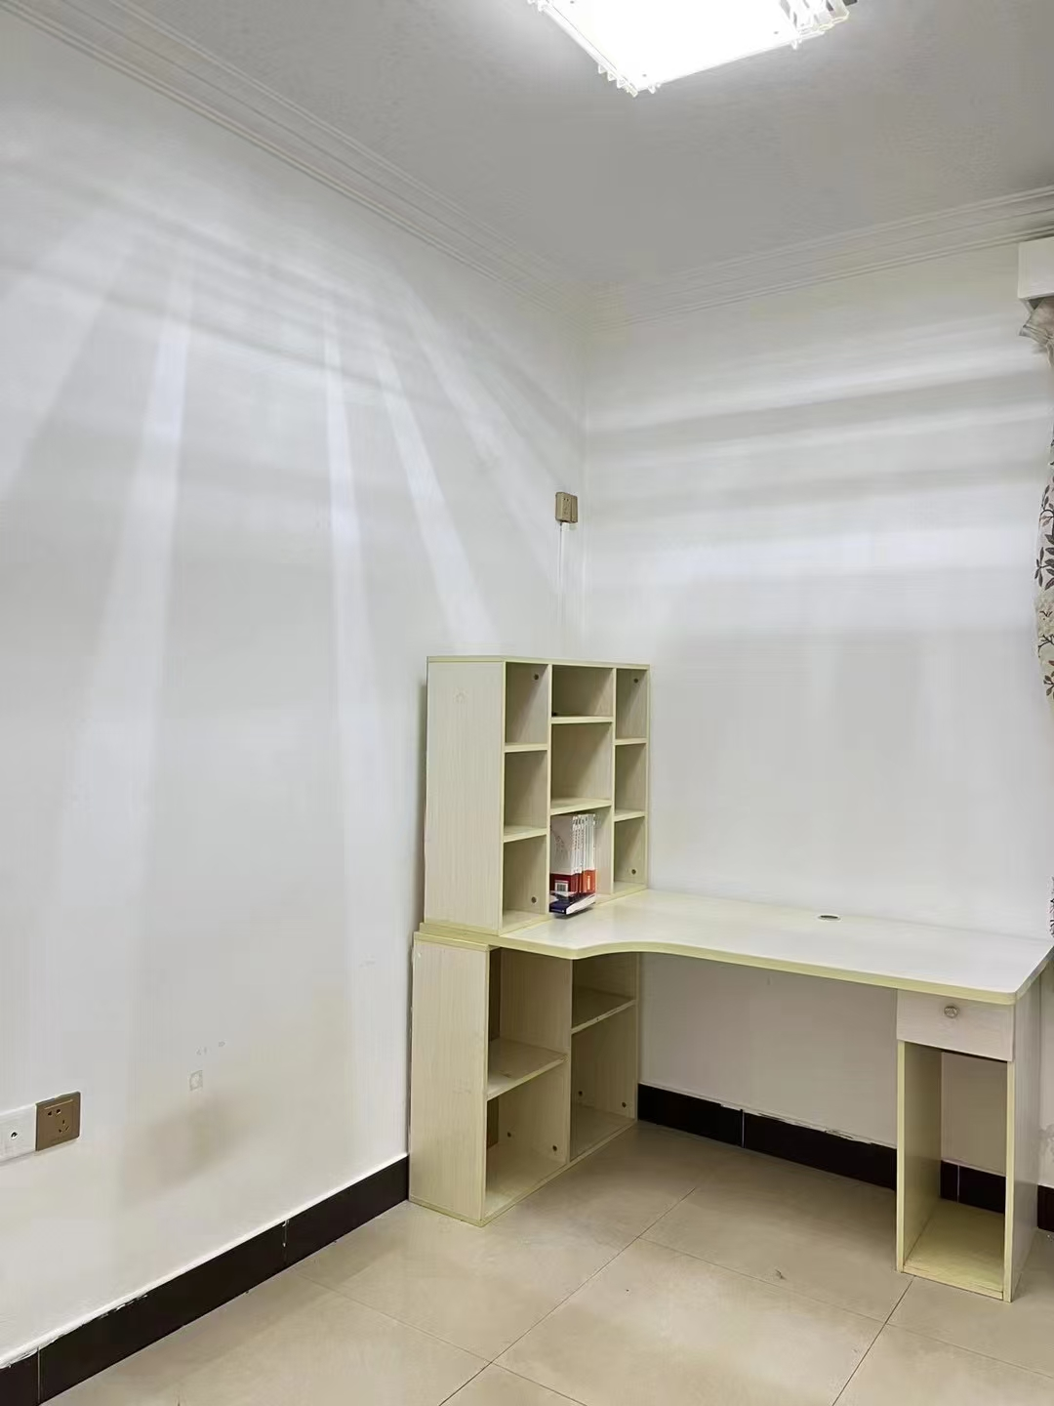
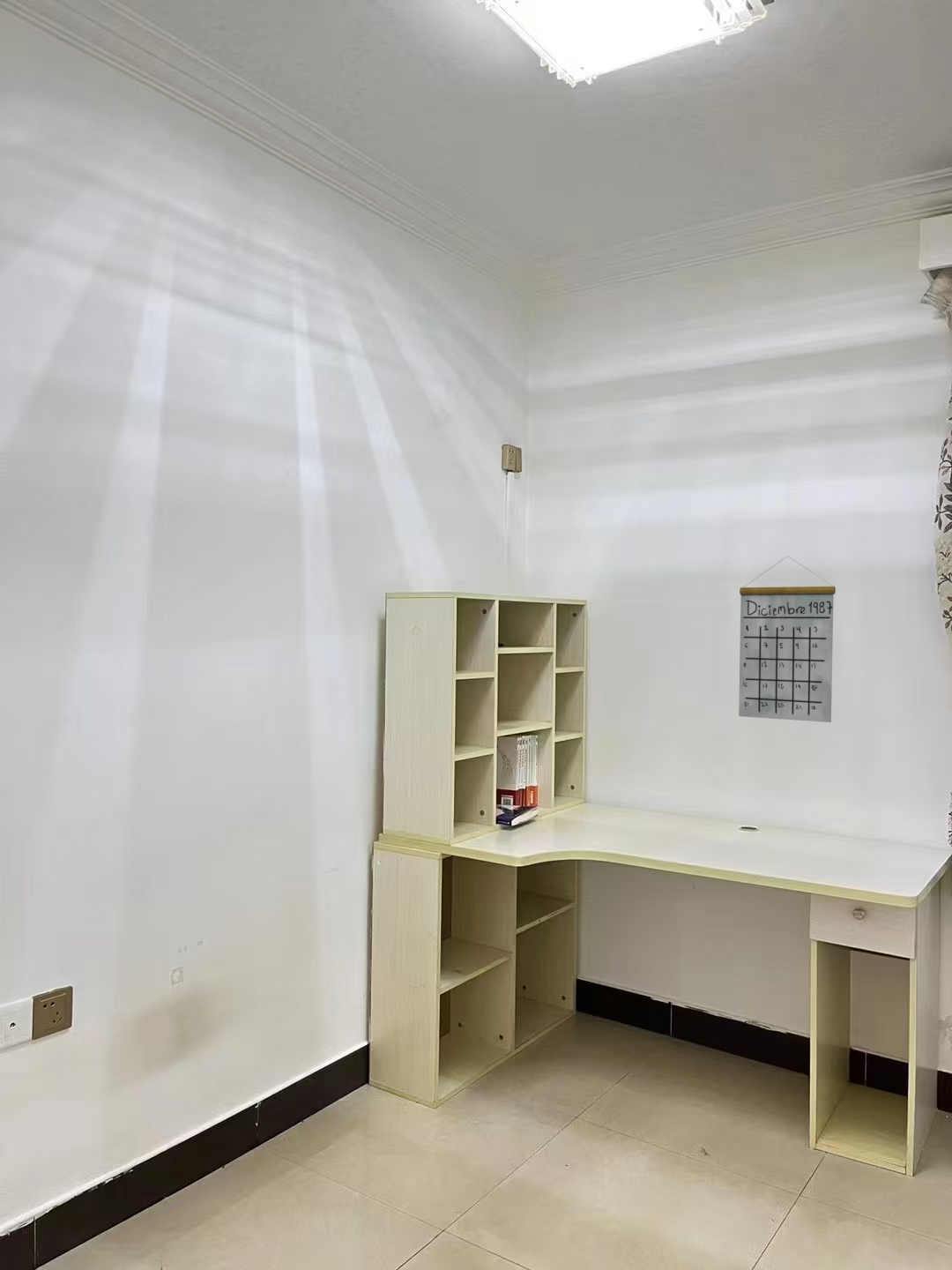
+ calendar (785, 637)
